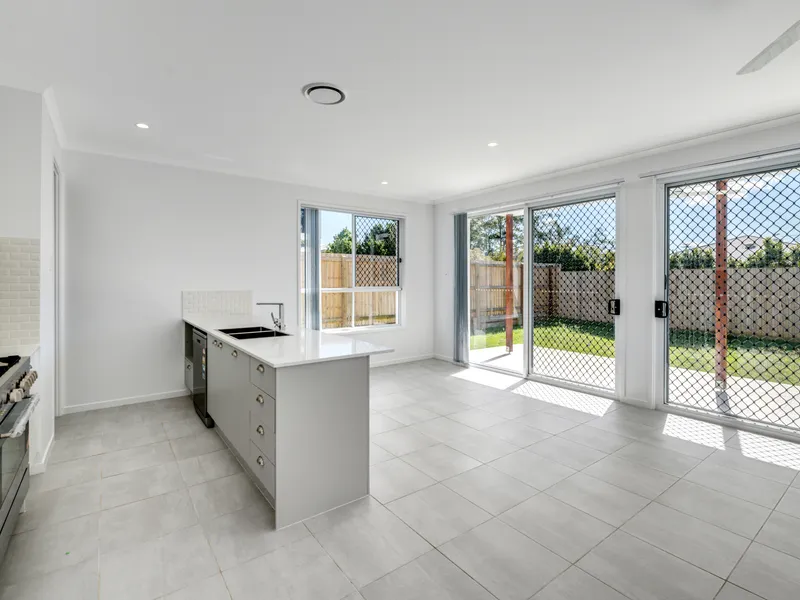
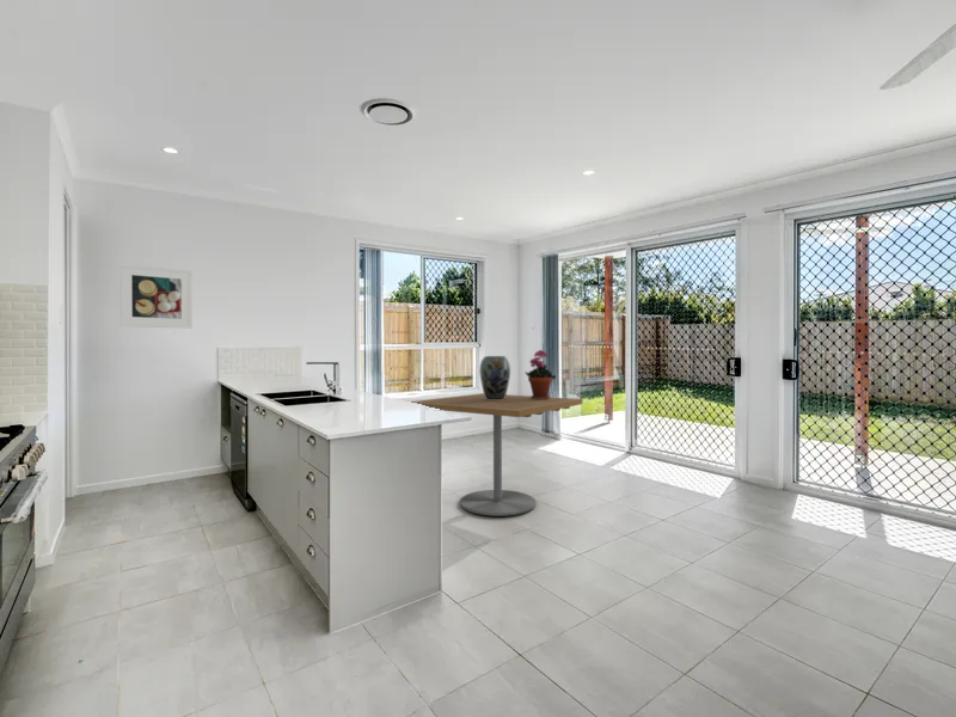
+ vase (495, 376)
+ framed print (157, 296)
+ potted plant (539, 373)
+ dining table (497, 452)
